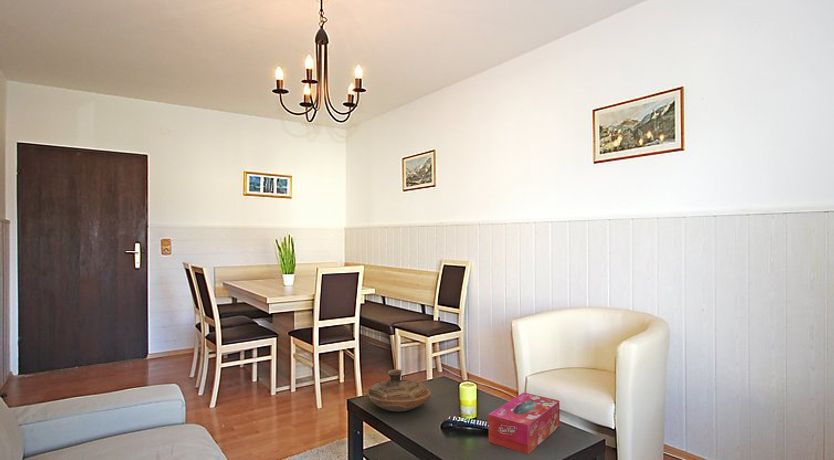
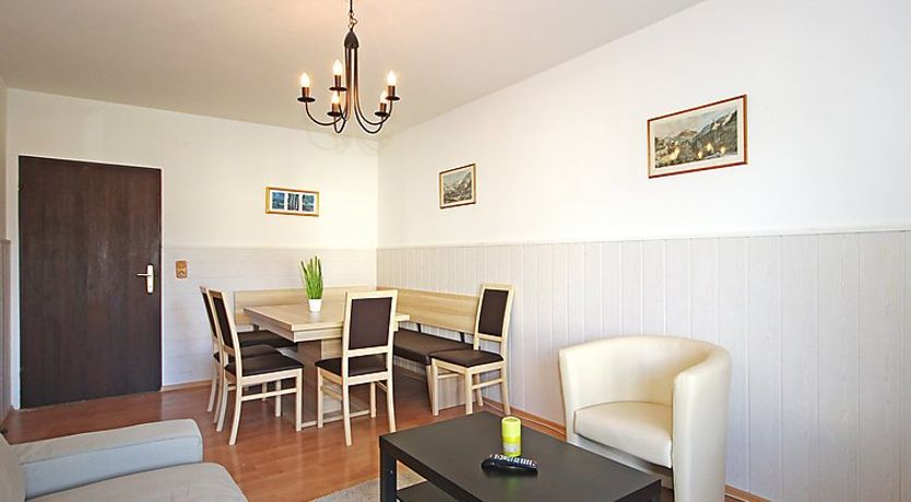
- decorative bowl (398, 389)
- tissue box (525, 420)
